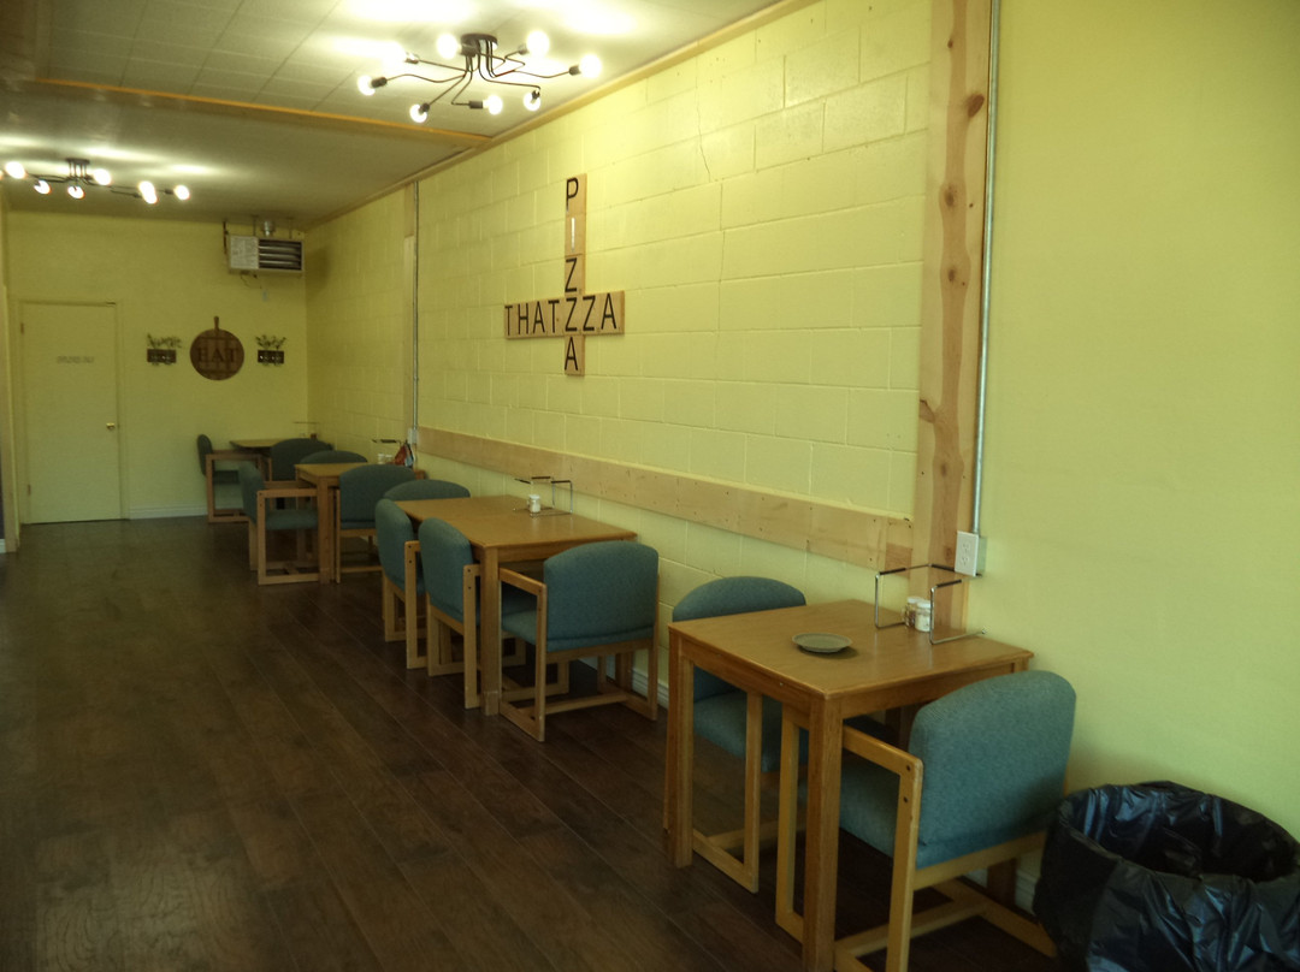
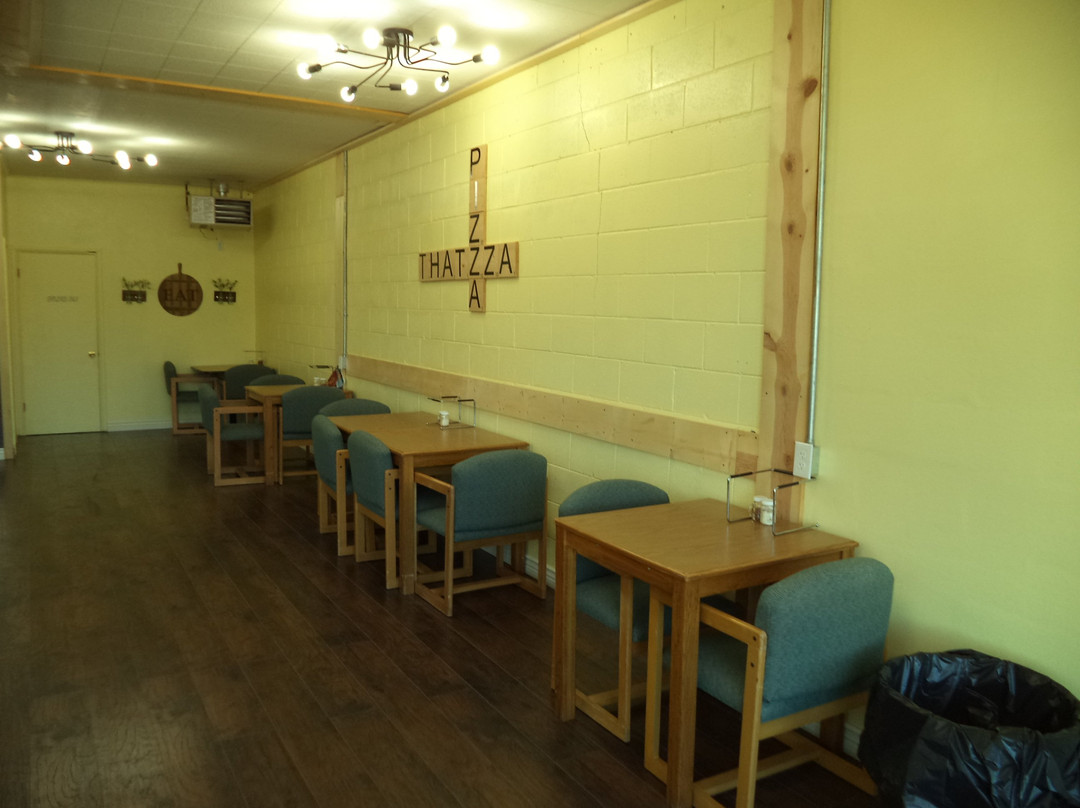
- plate (821, 642)
